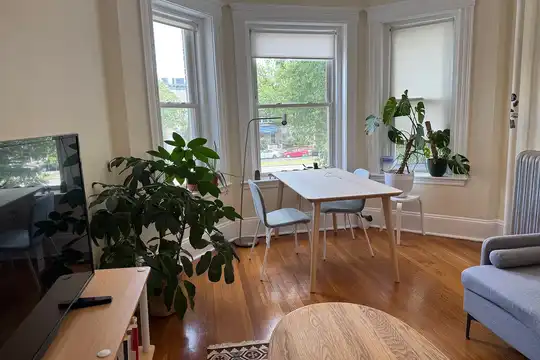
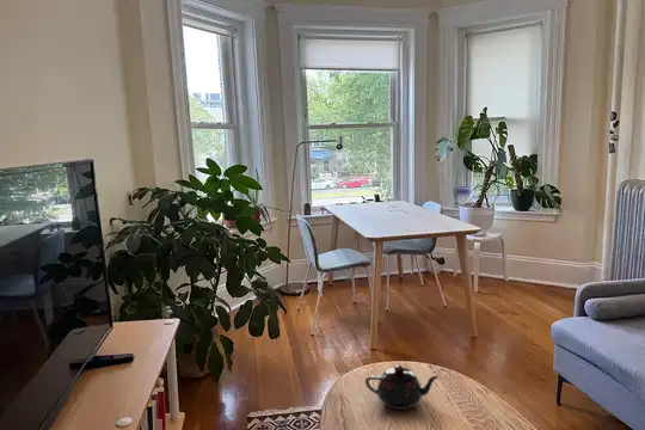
+ teapot (401, 383)
